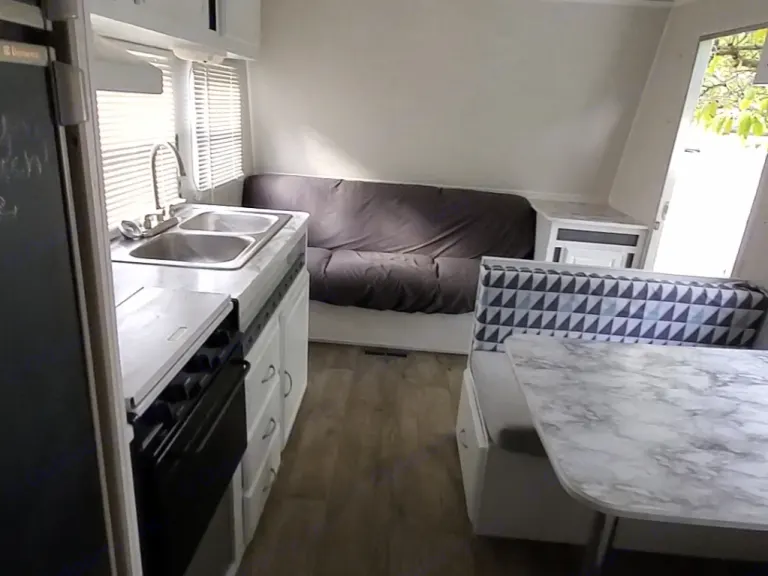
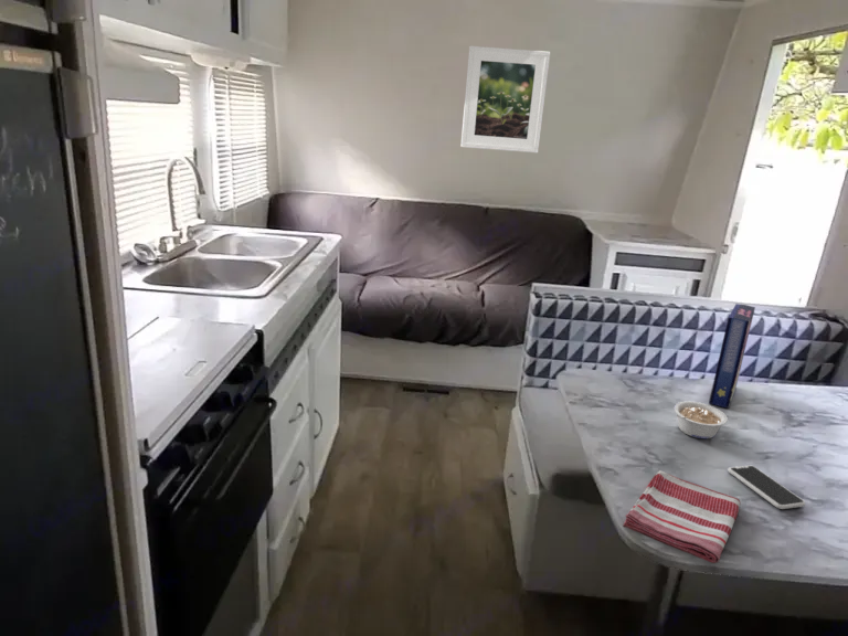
+ dish towel (685, 511)
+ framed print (504, 100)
+ legume (698, 421)
+ smartphone (765, 486)
+ cereal box (732, 353)
